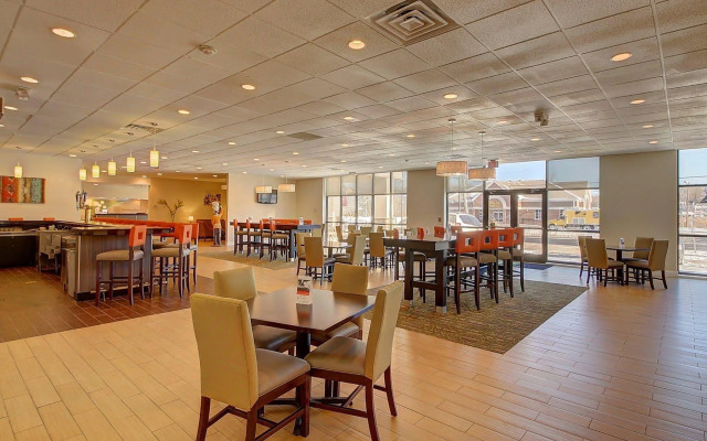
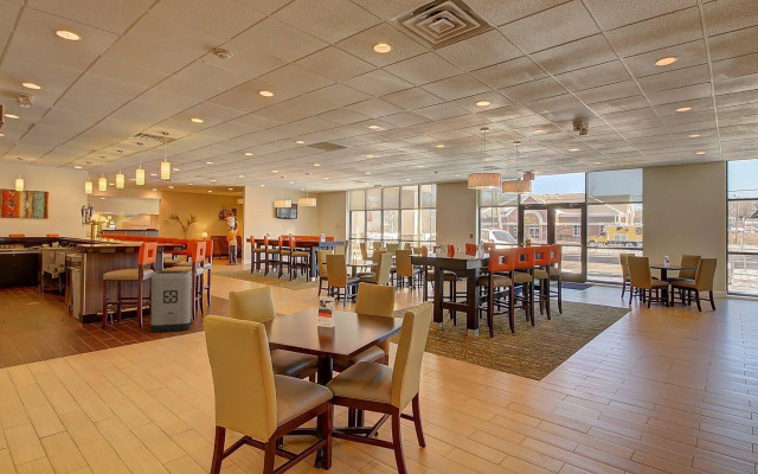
+ trash can (172, 299)
